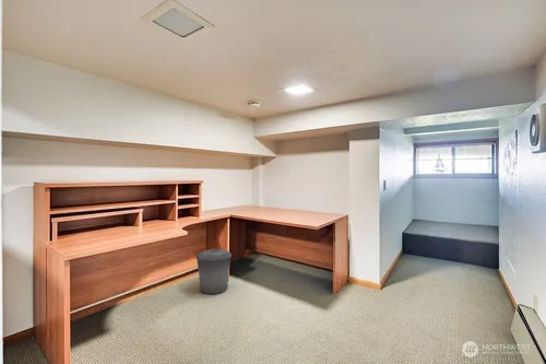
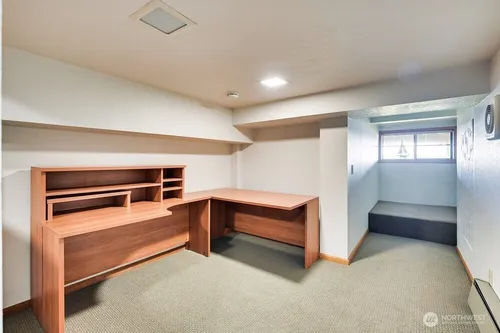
- trash can (214, 269)
